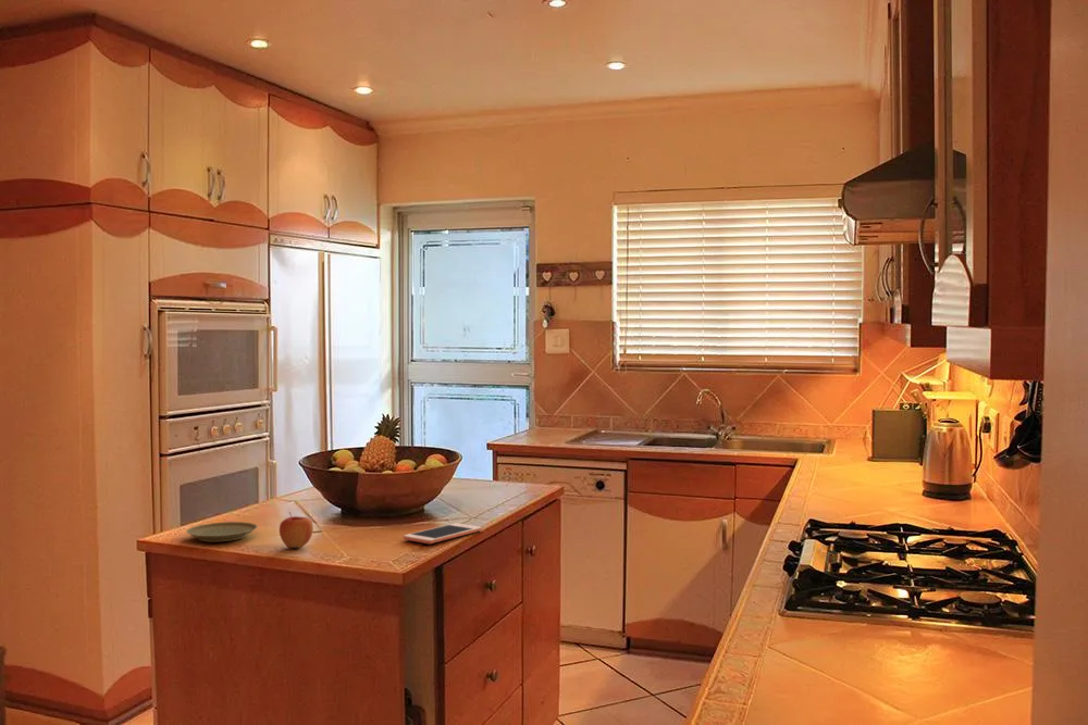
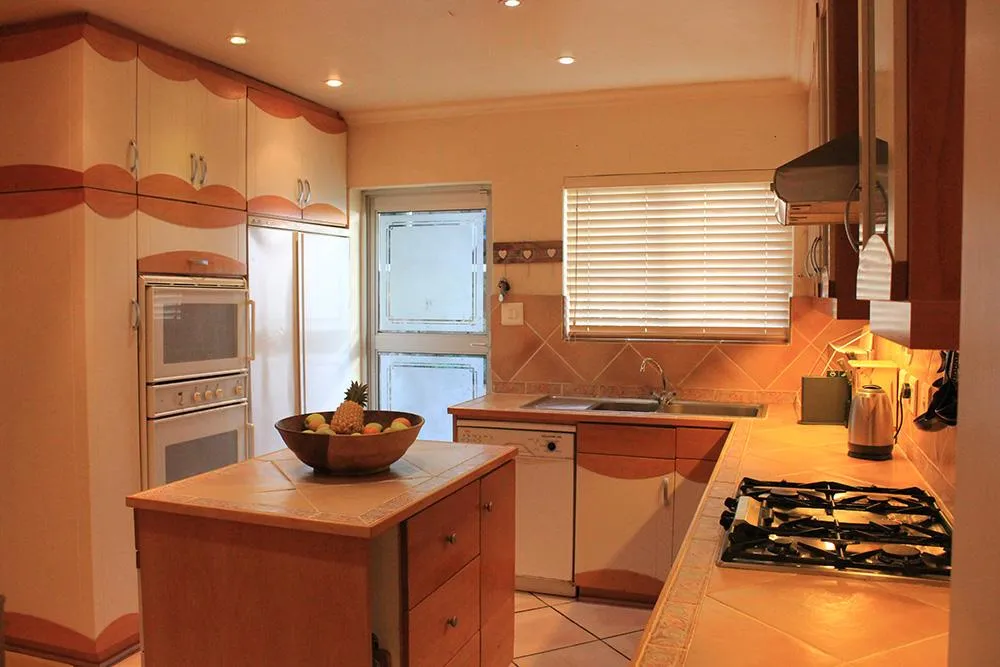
- apple (296, 529)
- plate (222, 533)
- cell phone (443, 533)
